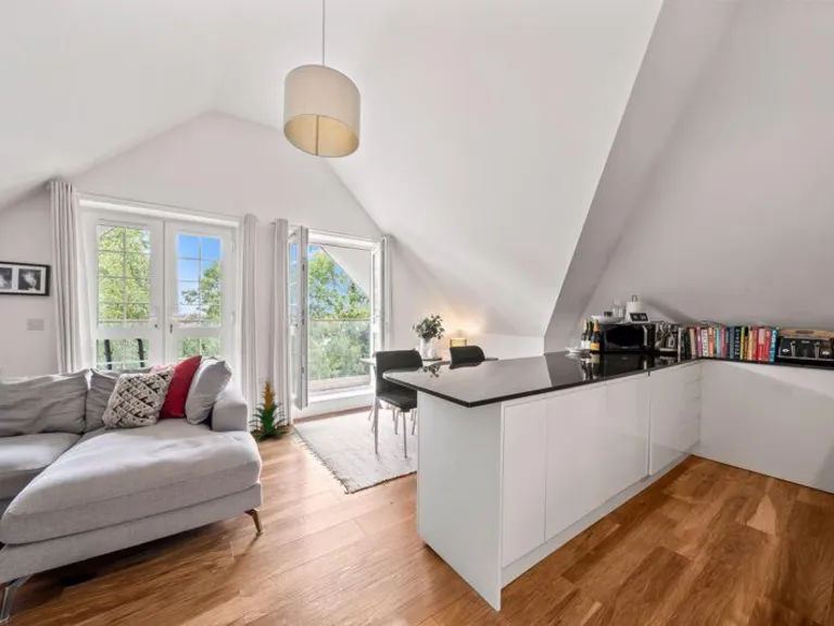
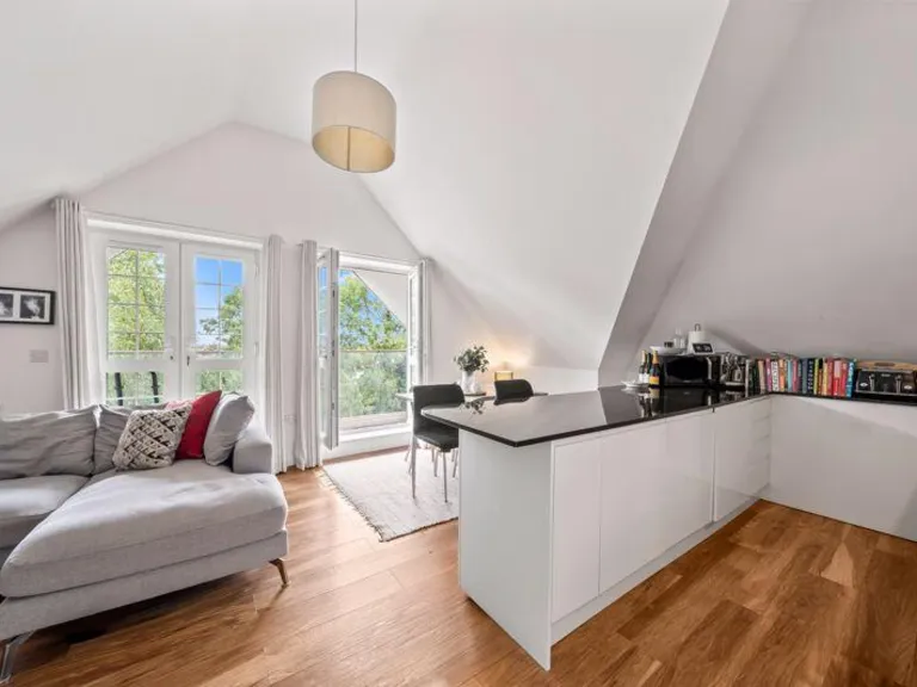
- indoor plant (268, 405)
